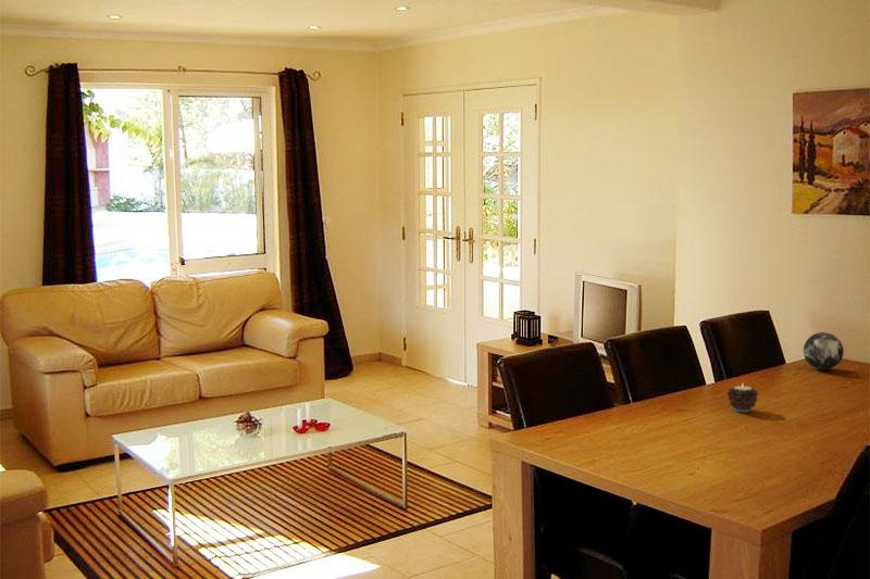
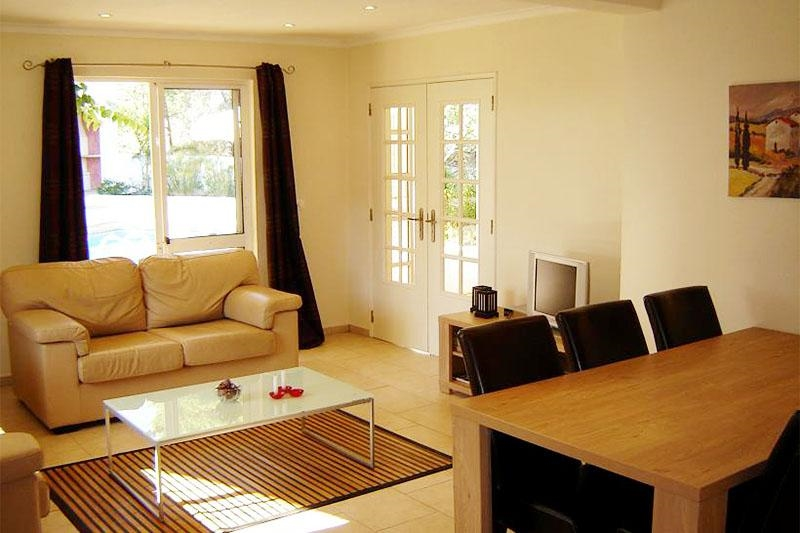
- candle (742, 397)
- decorative orb (823, 351)
